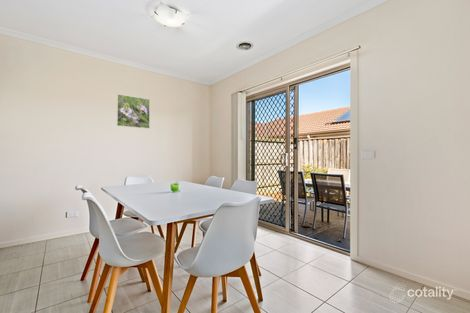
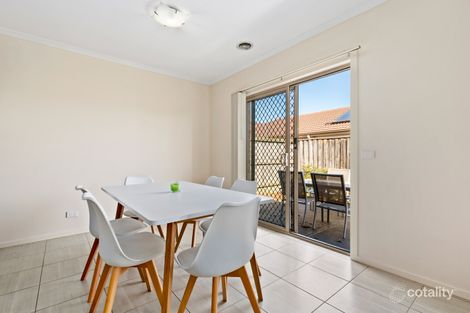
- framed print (133, 112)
